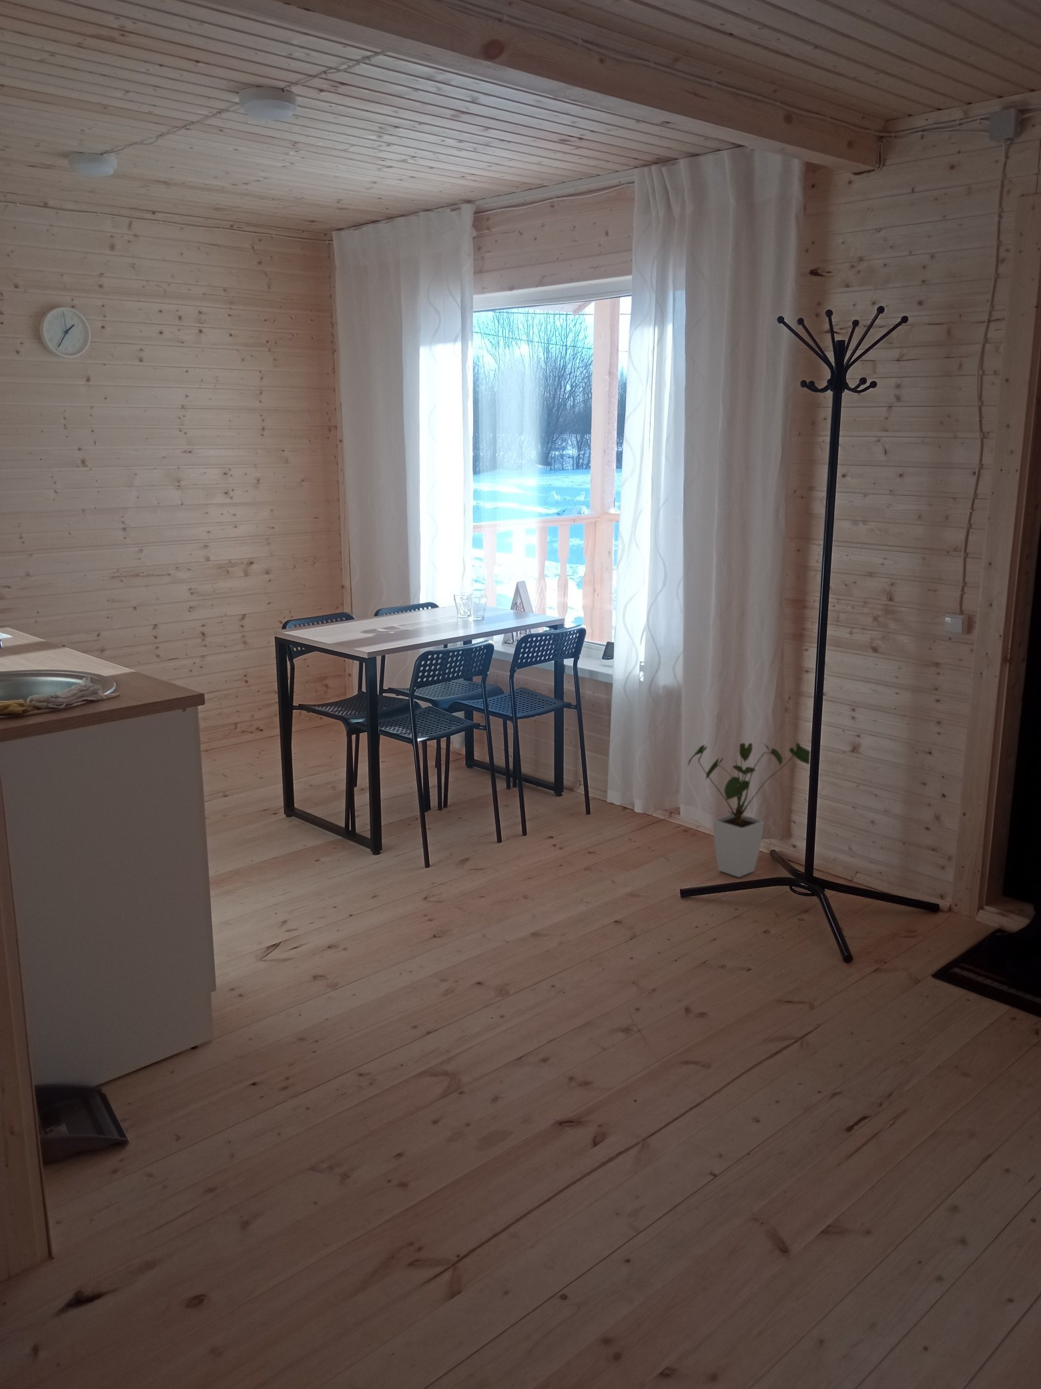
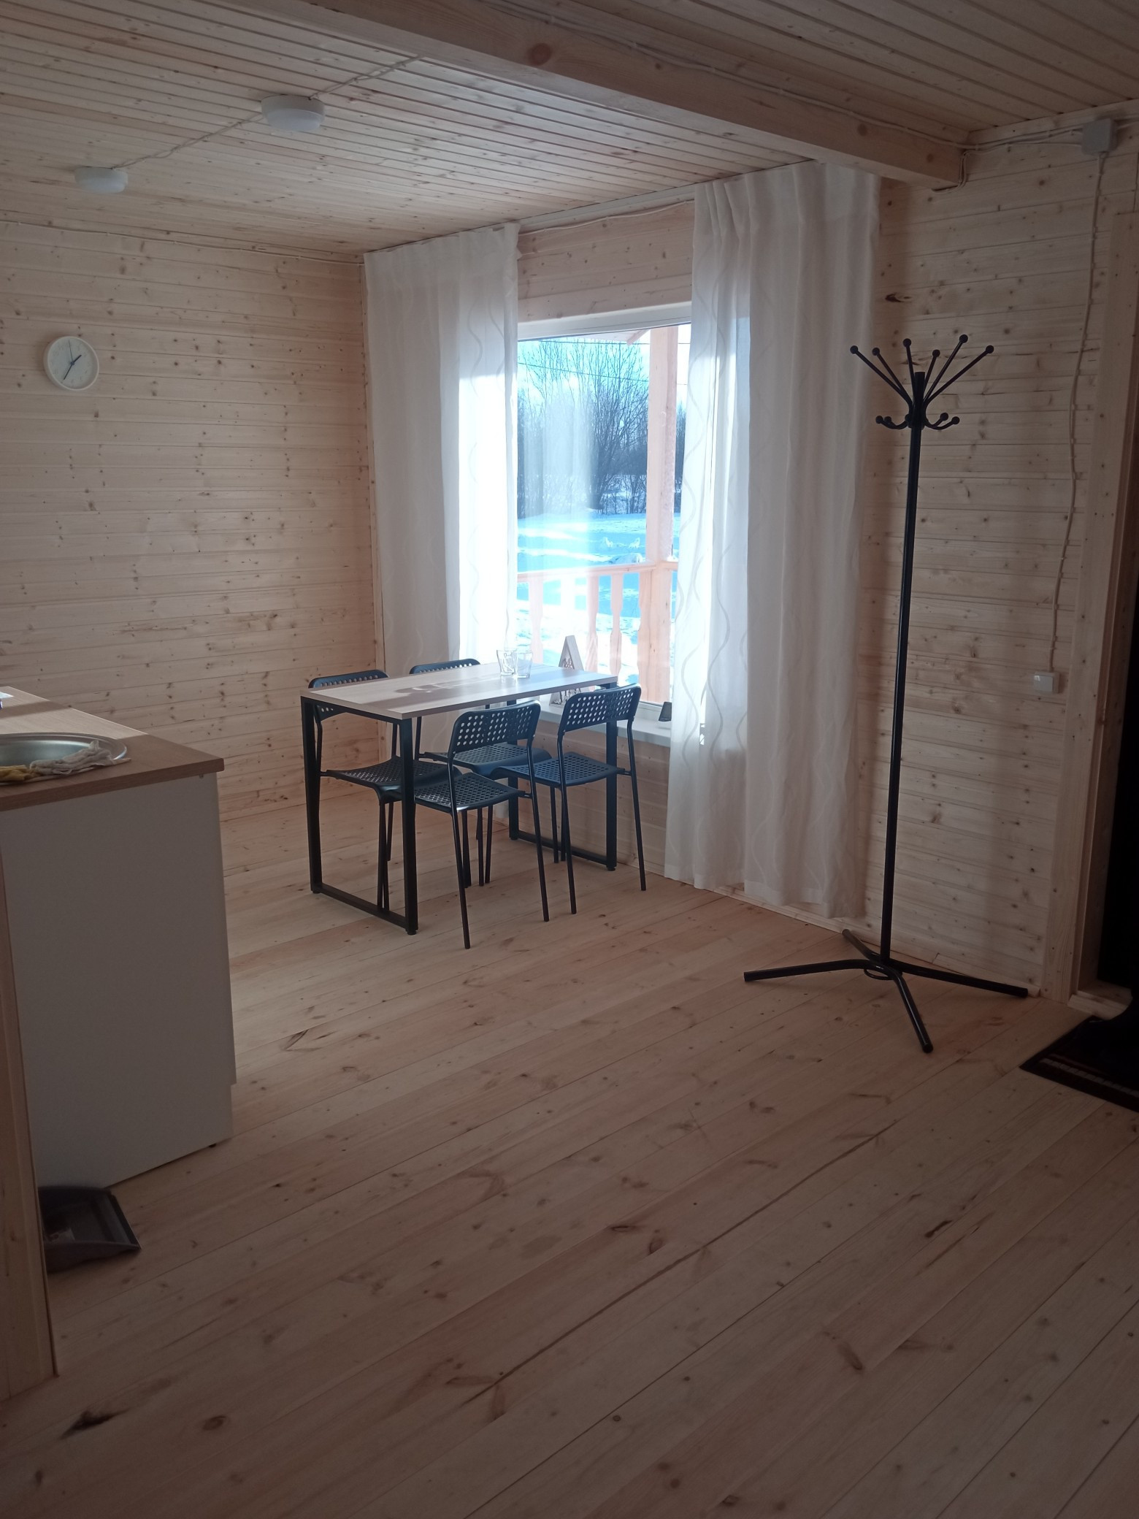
- house plant (746, 808)
